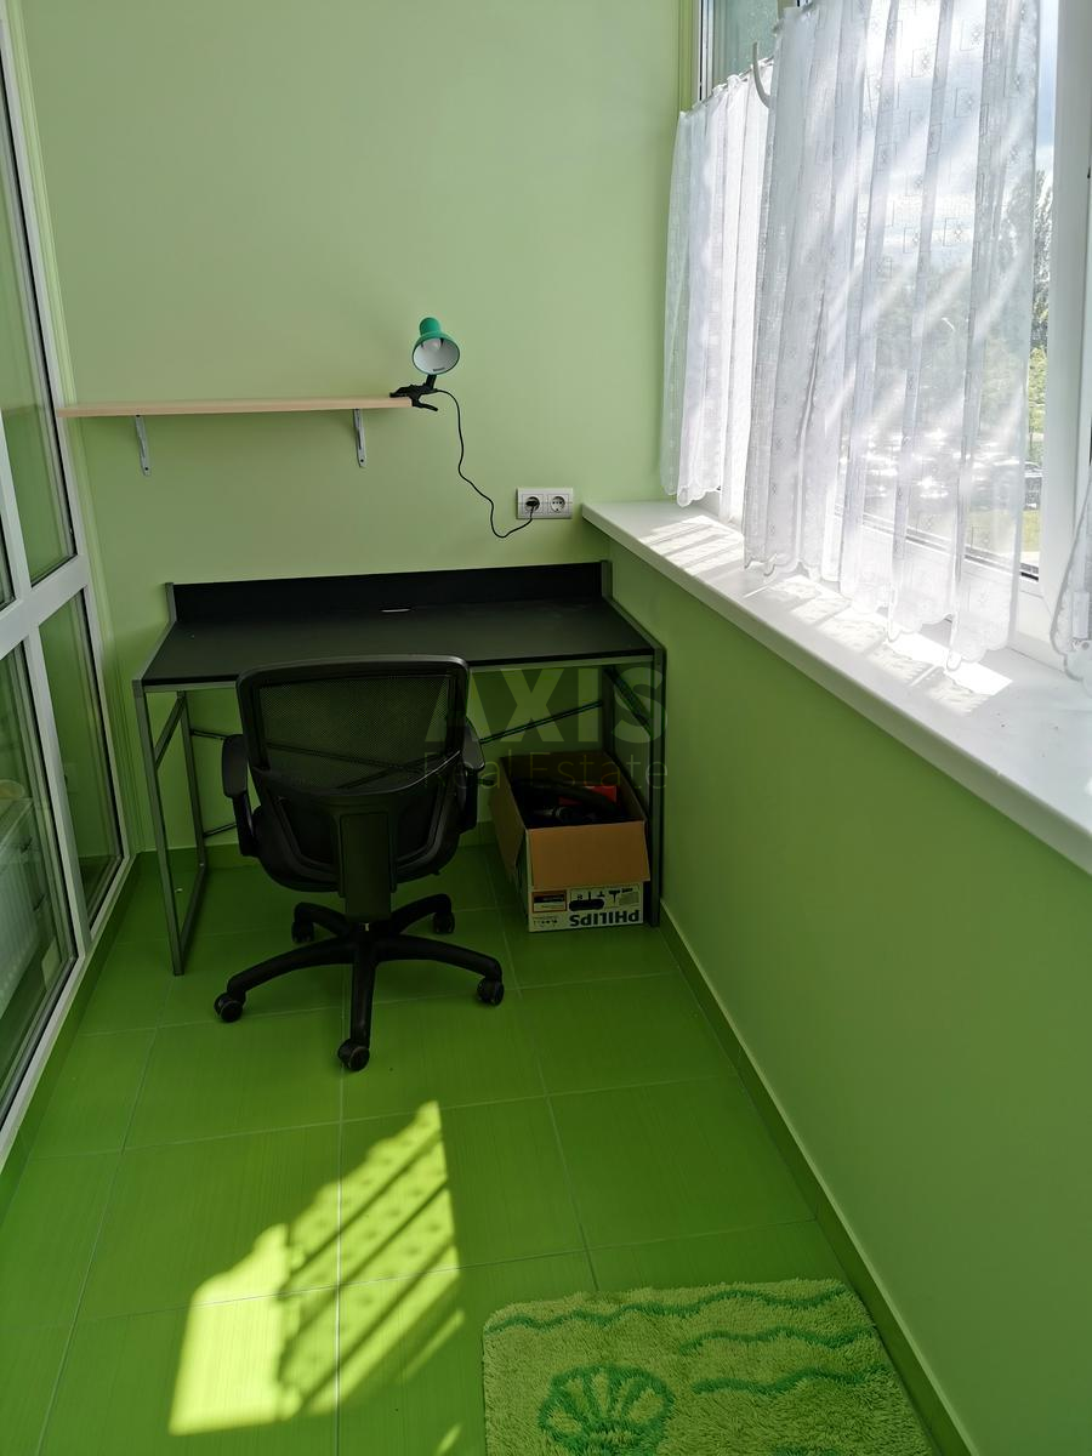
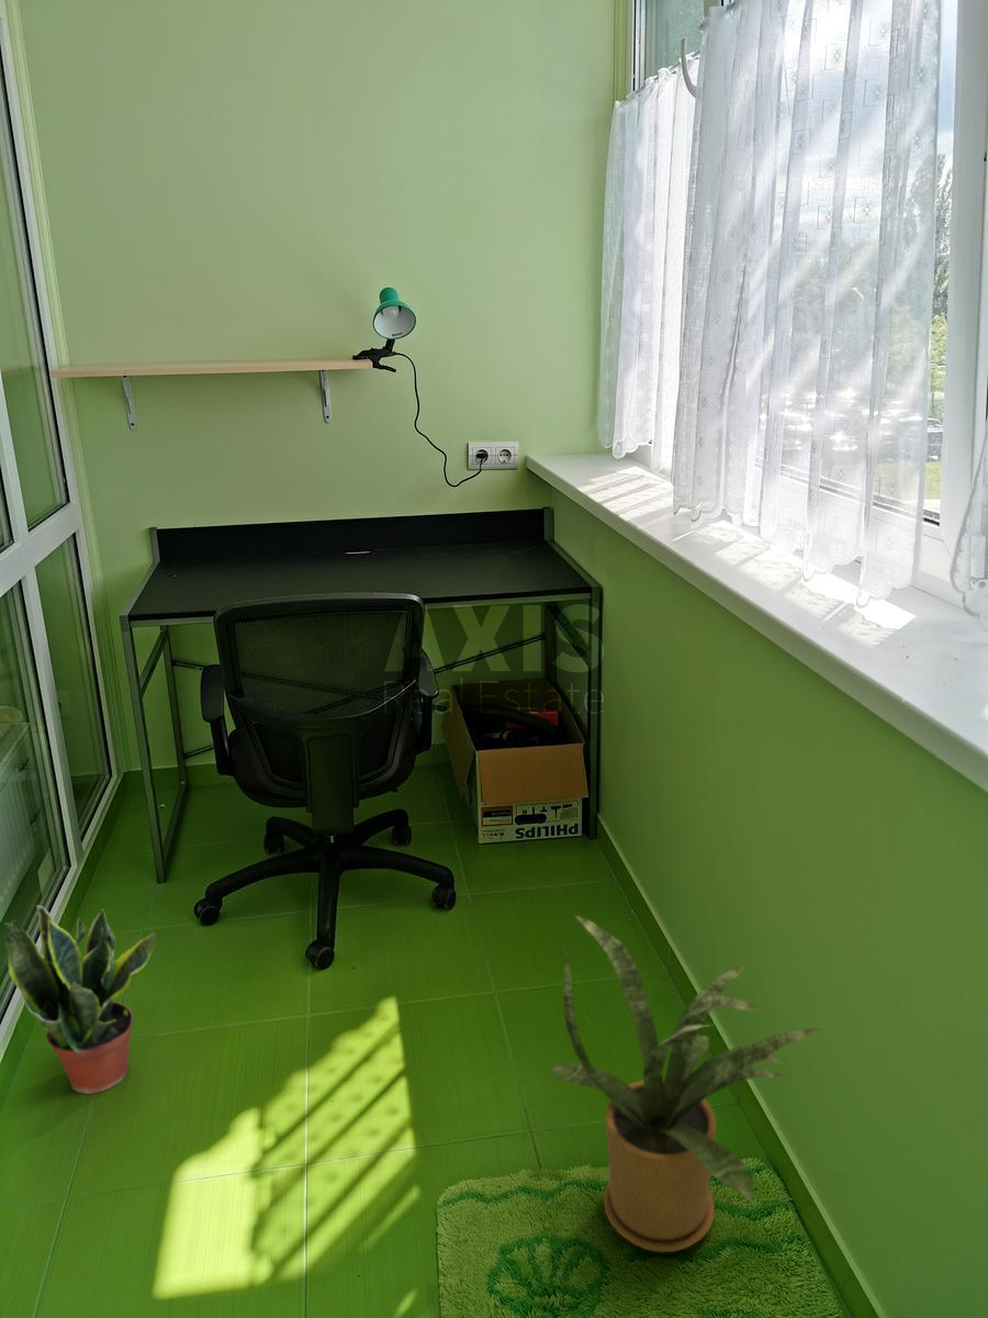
+ potted plant (94, 980)
+ house plant (676, 1082)
